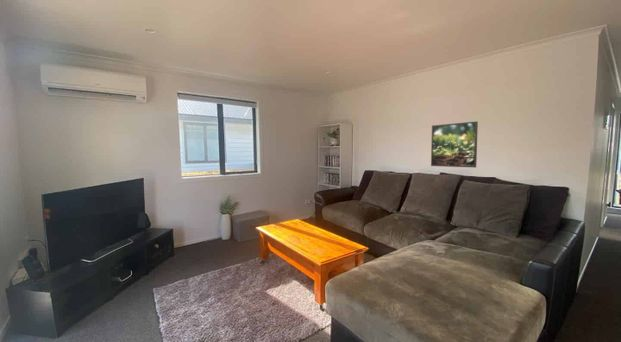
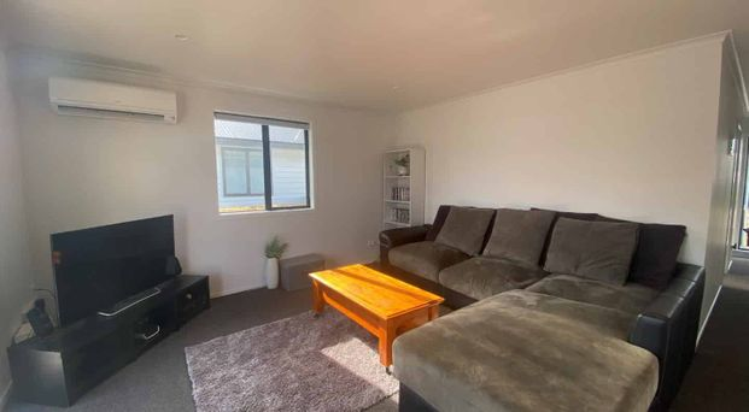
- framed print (452, 145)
